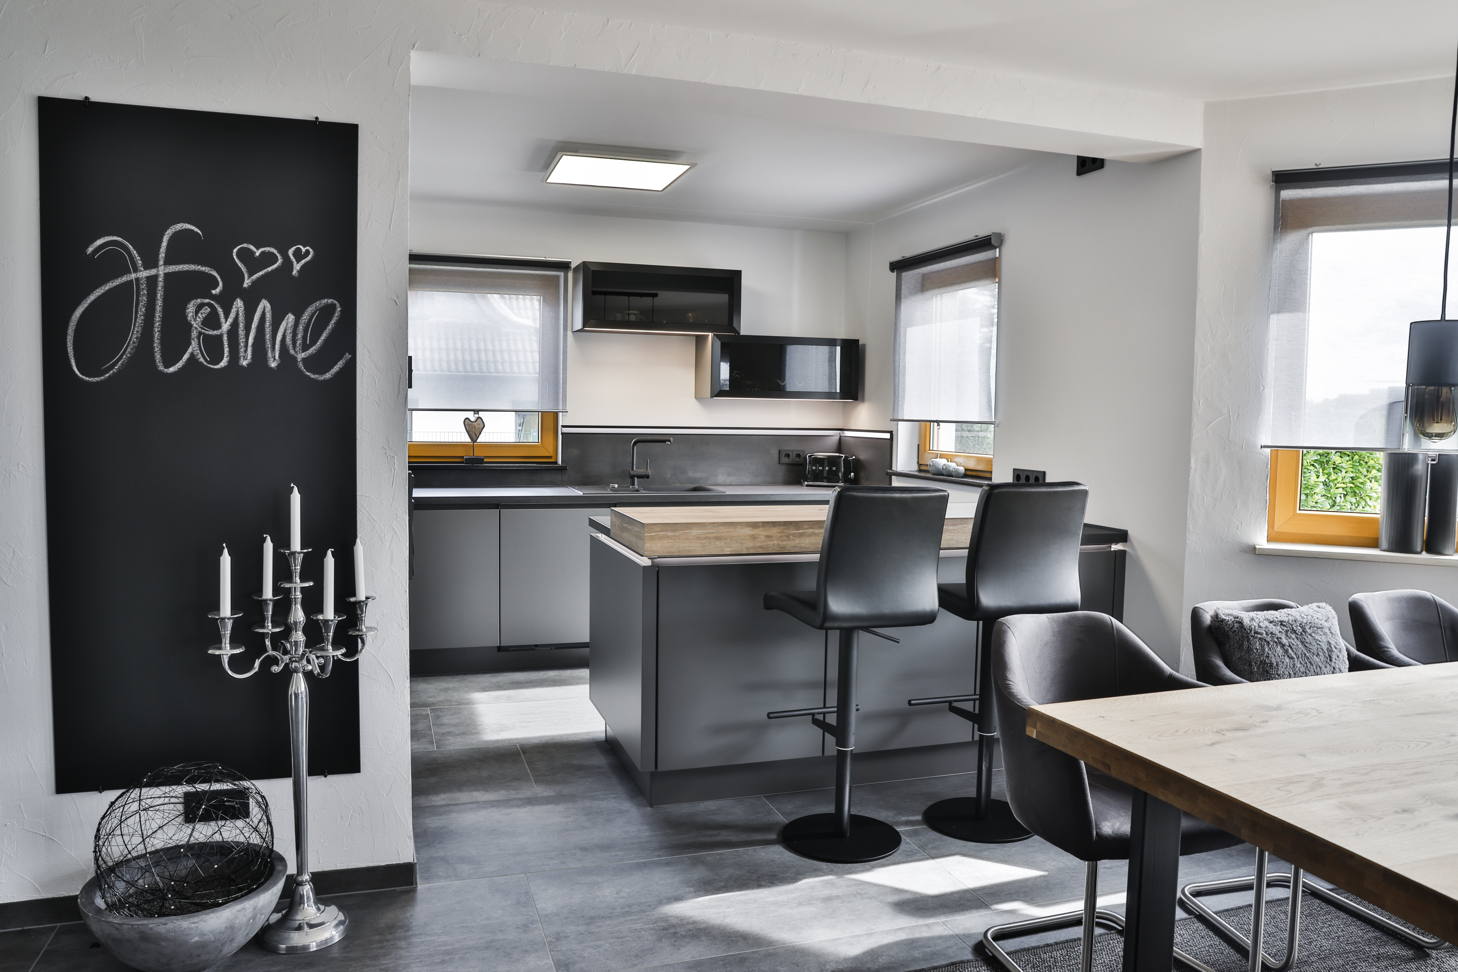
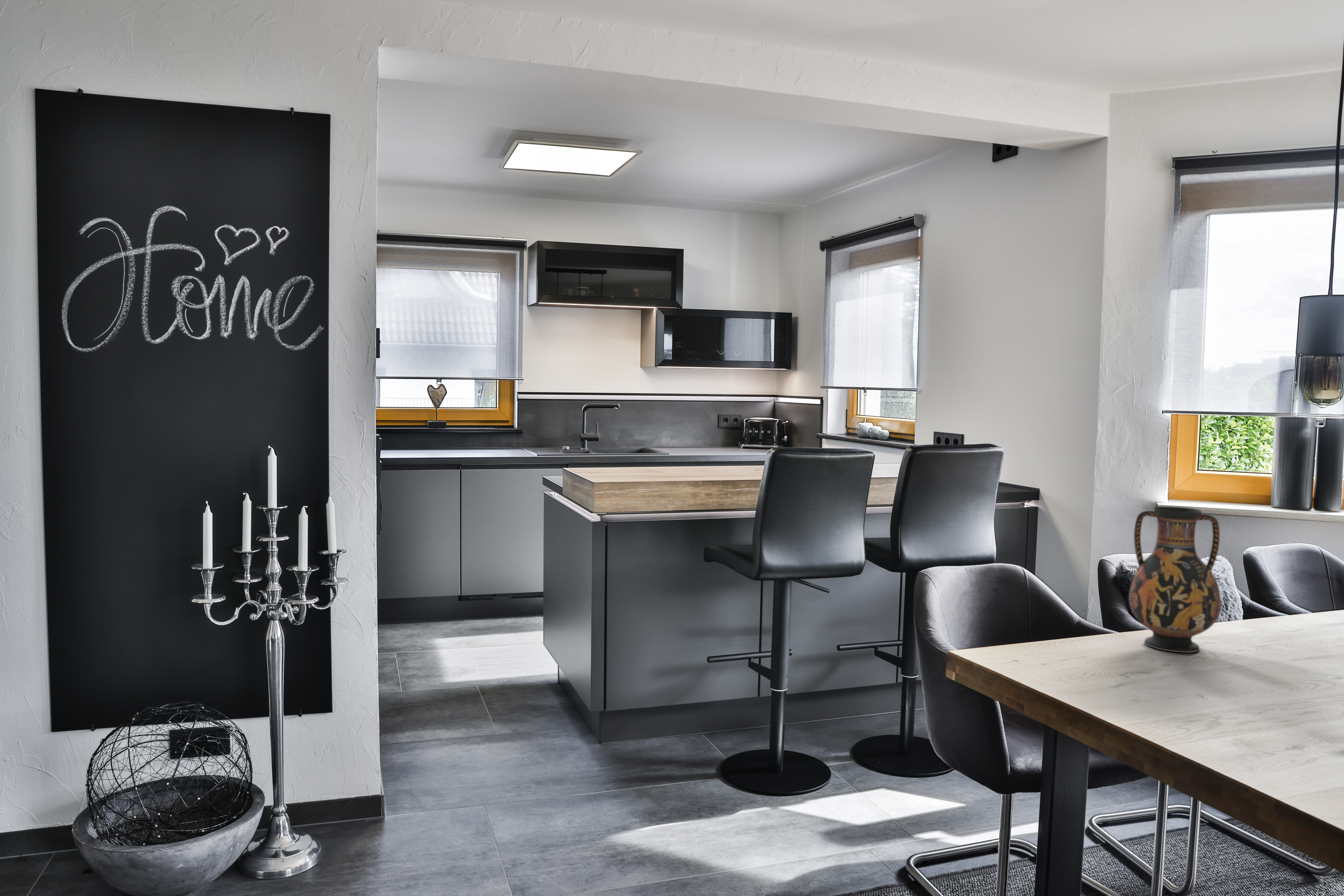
+ vase (1175, 578)
